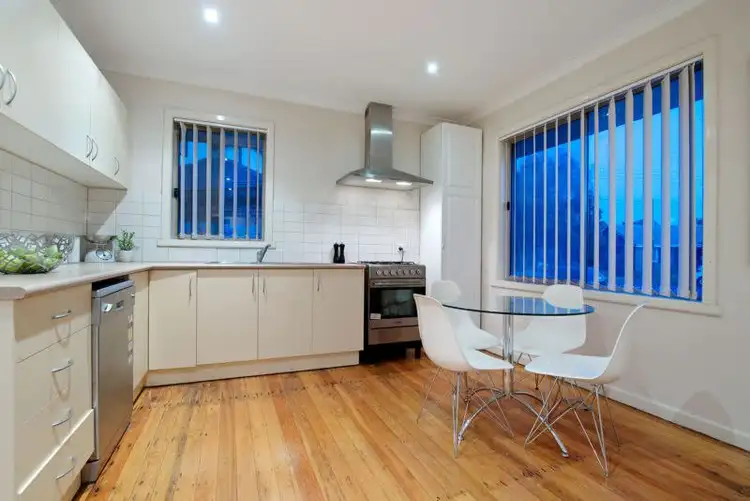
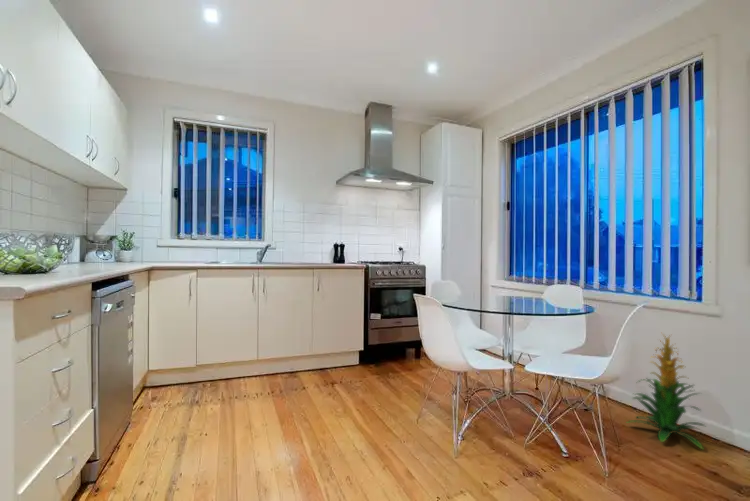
+ indoor plant (668, 383)
